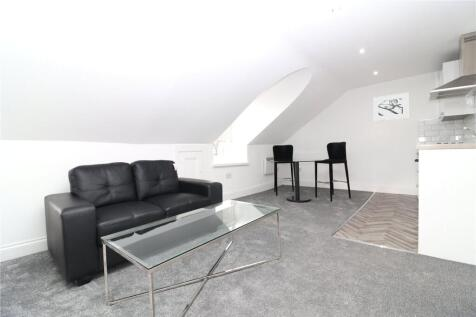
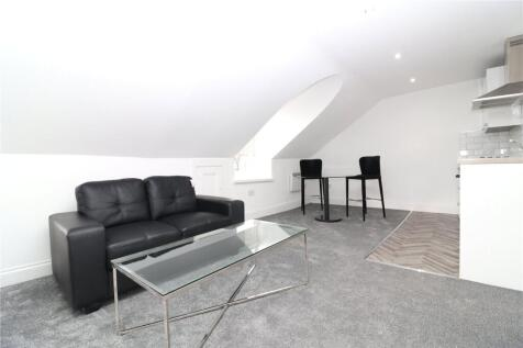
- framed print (390, 107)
